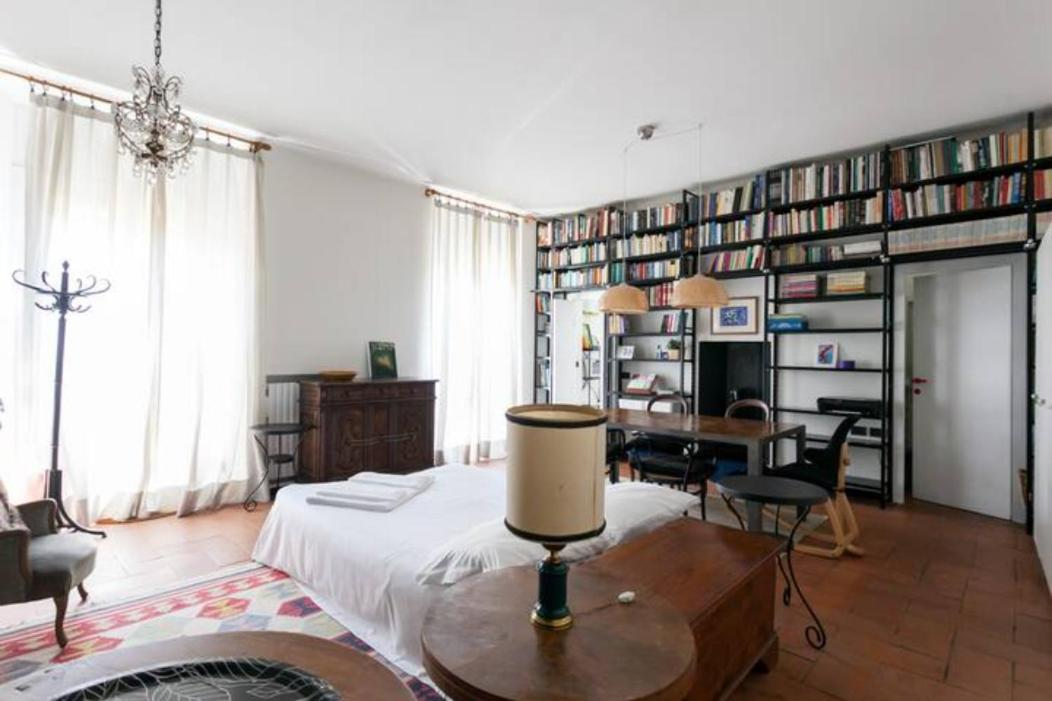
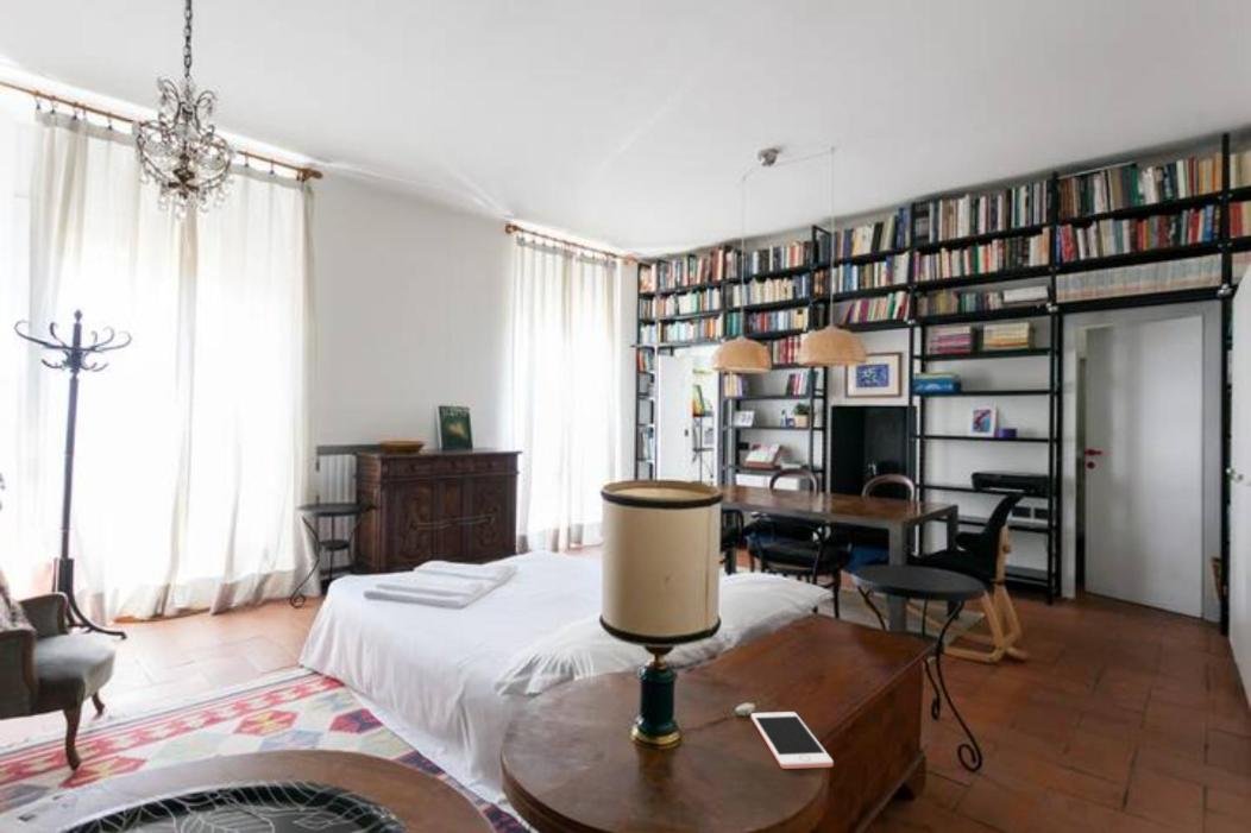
+ cell phone (788, 738)
